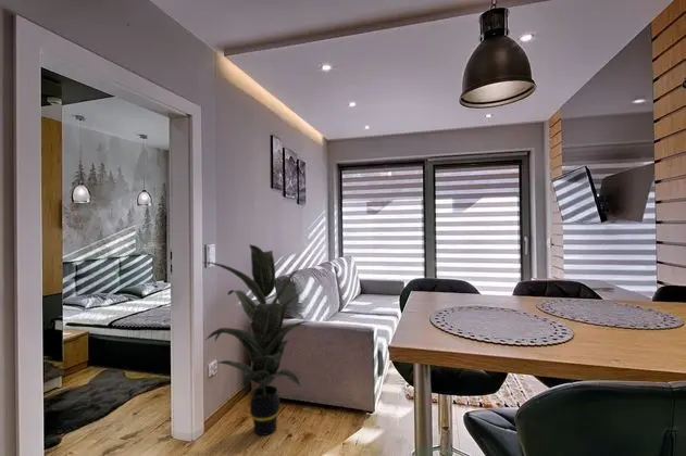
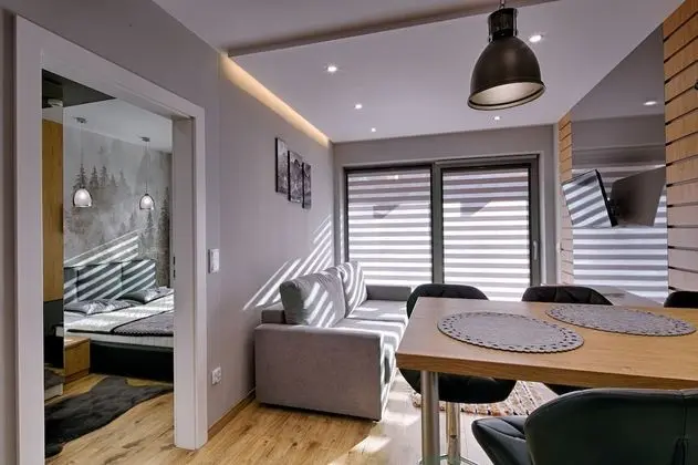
- indoor plant (257, 337)
